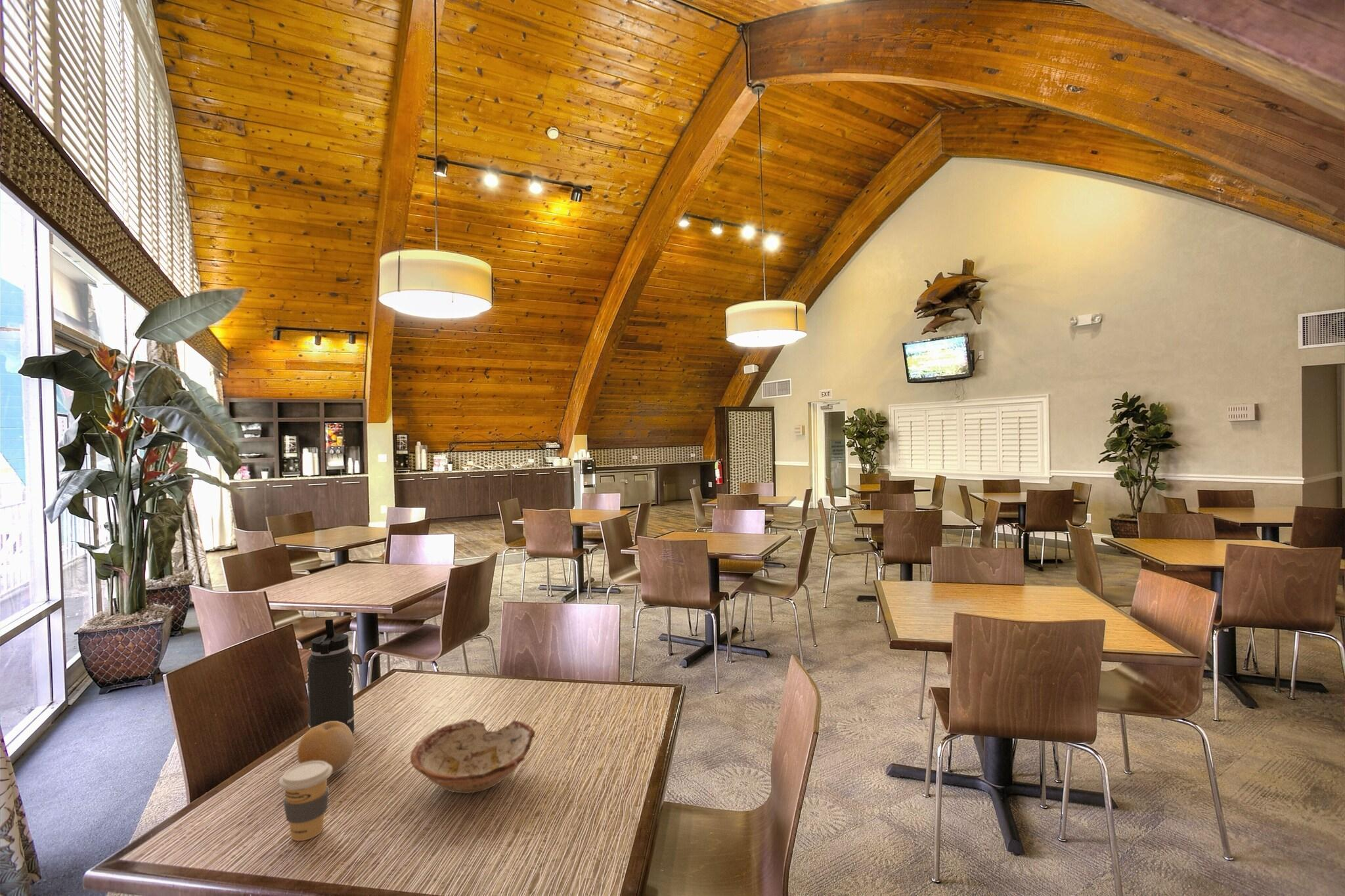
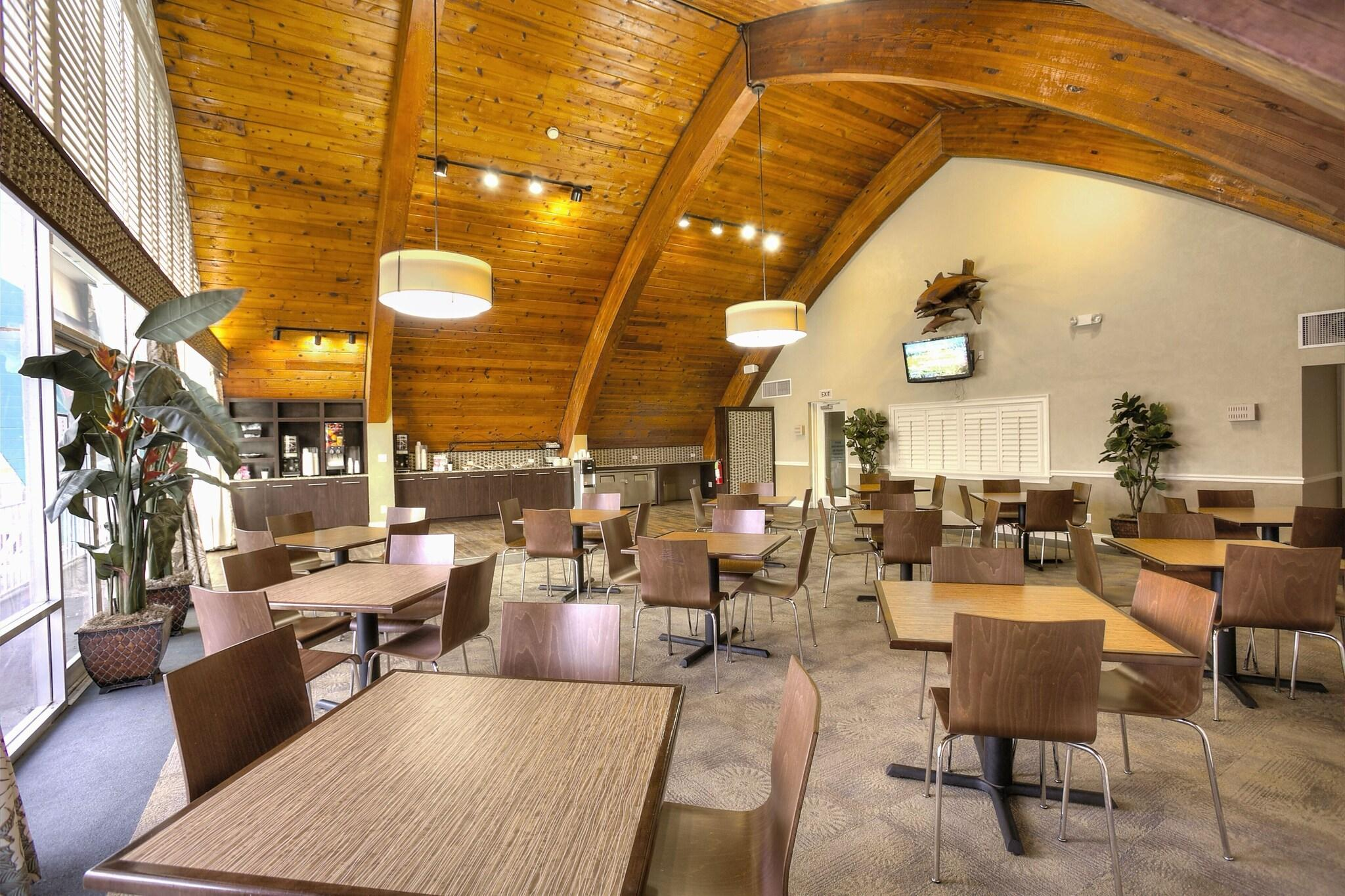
- coffee cup (307, 801)
- thermos bottle (330, 678)
- bowl (473, 762)
- fruit (327, 748)
